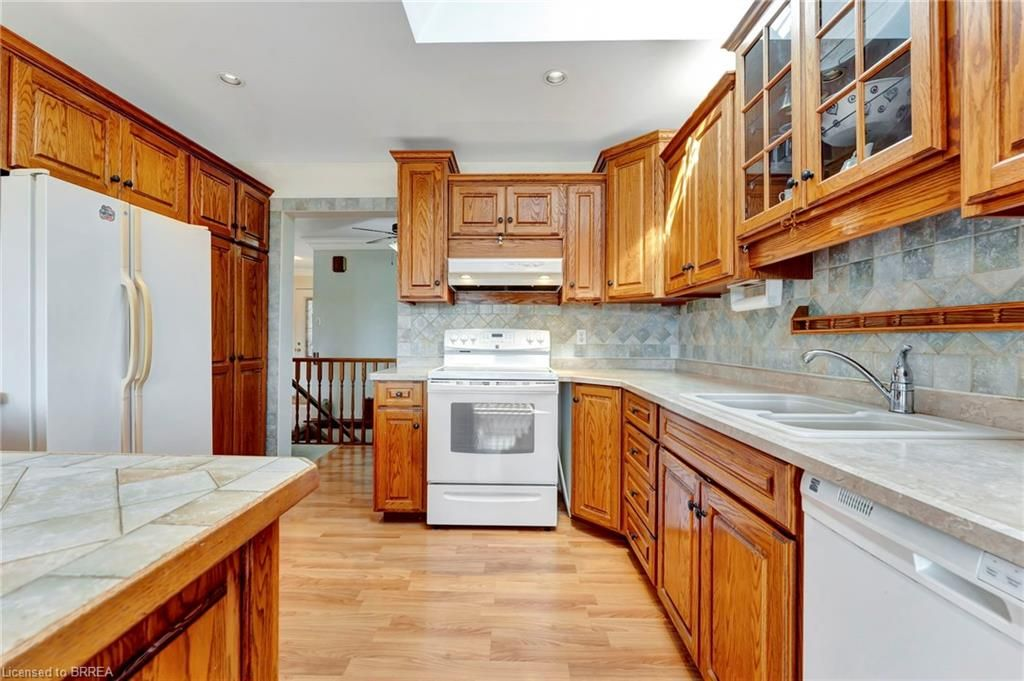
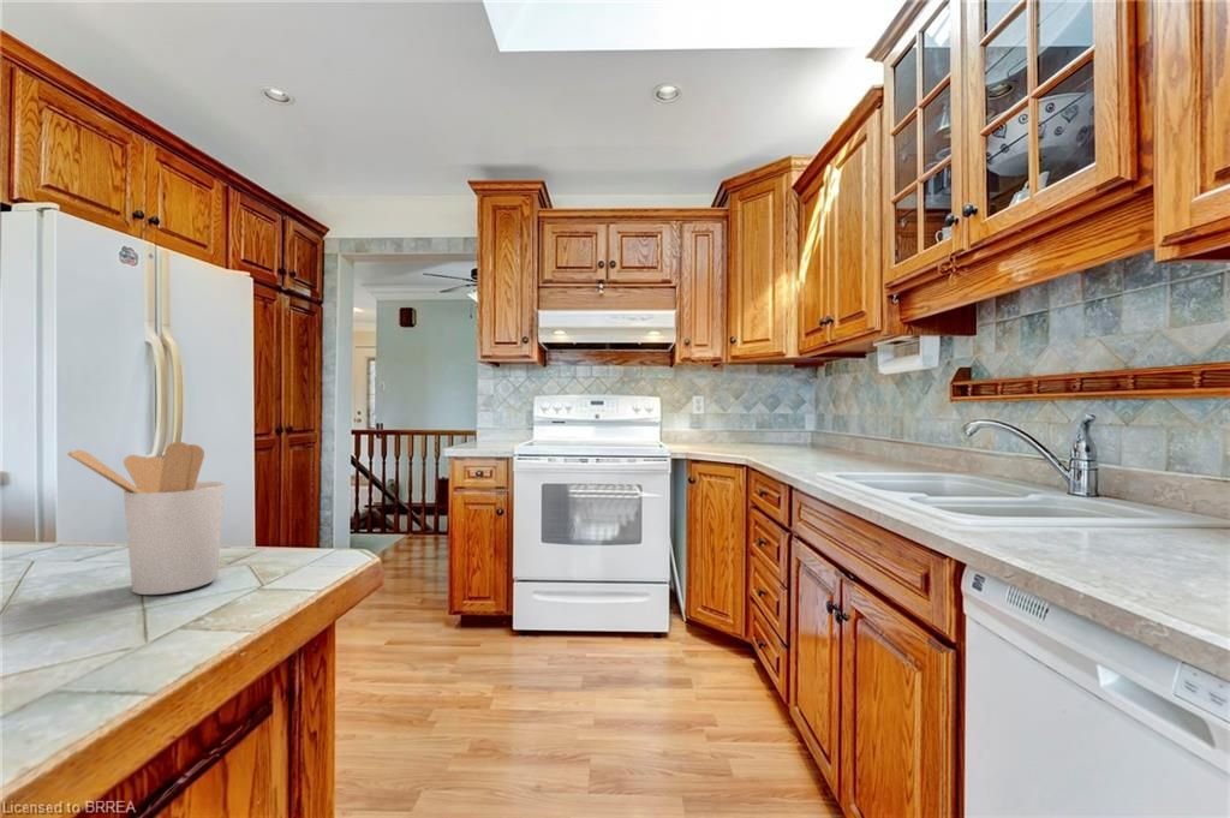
+ utensil holder (149, 514)
